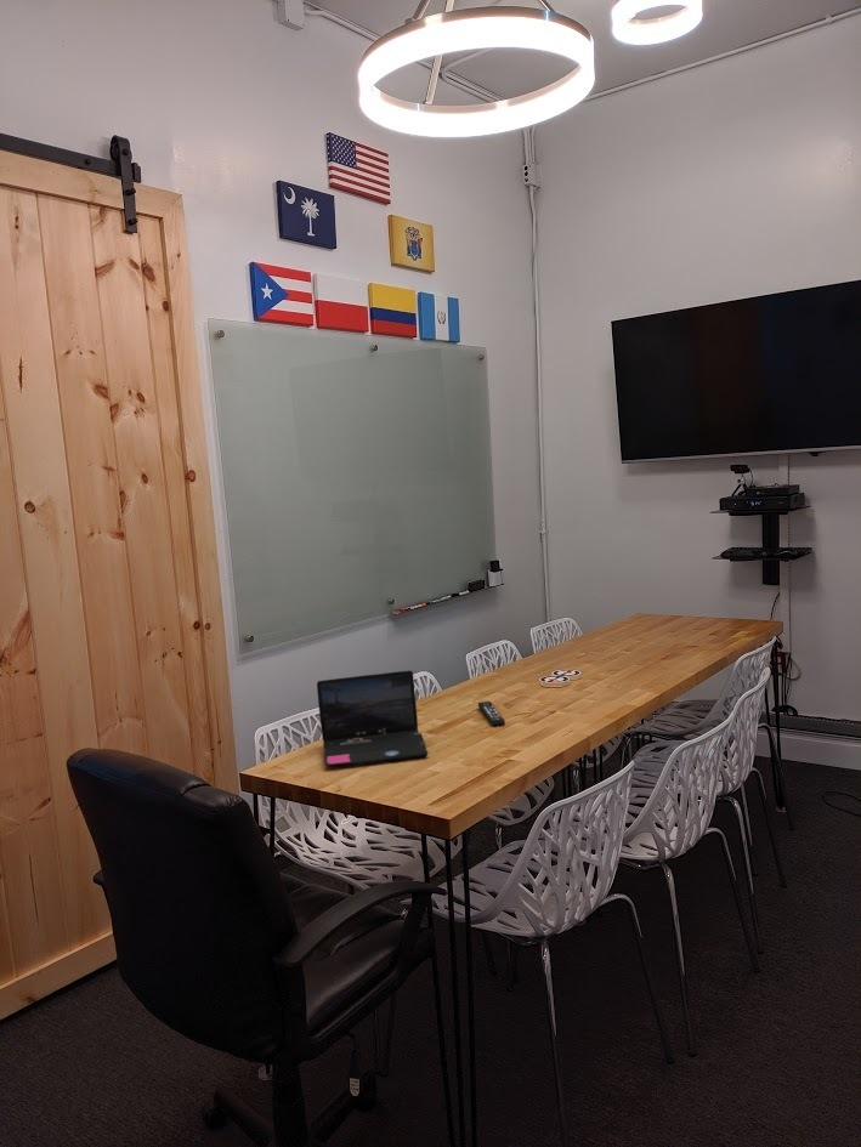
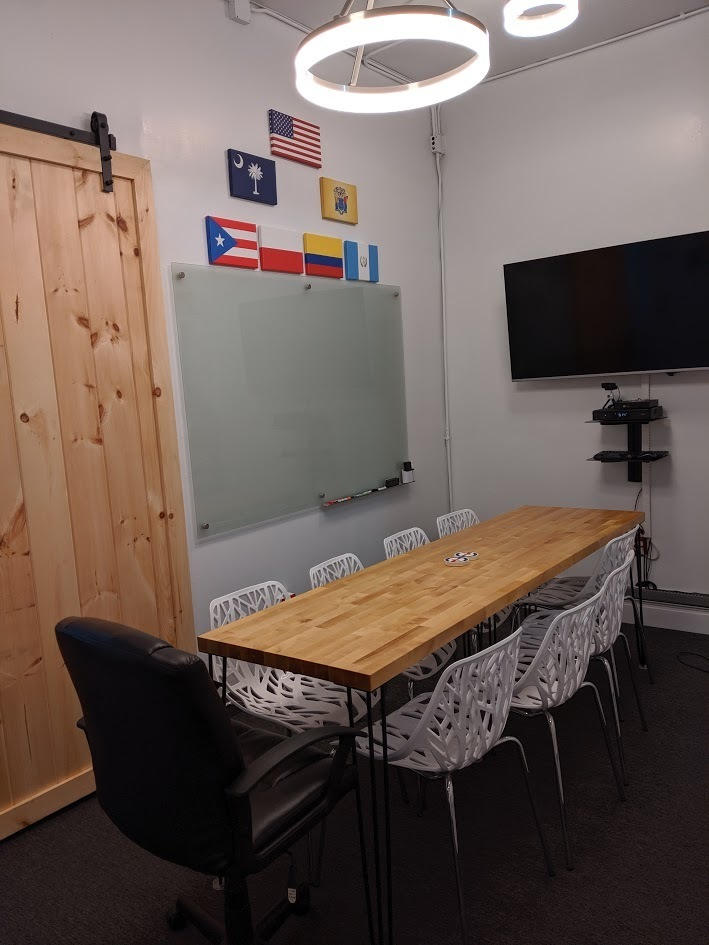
- laptop (370, 717)
- remote control (491, 712)
